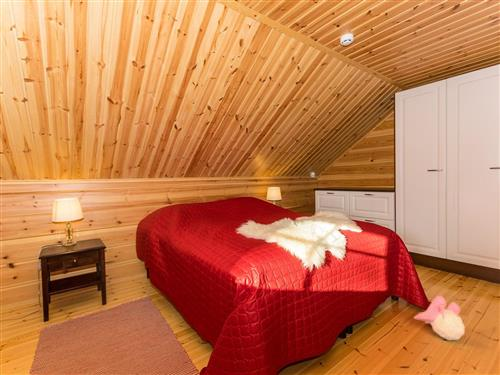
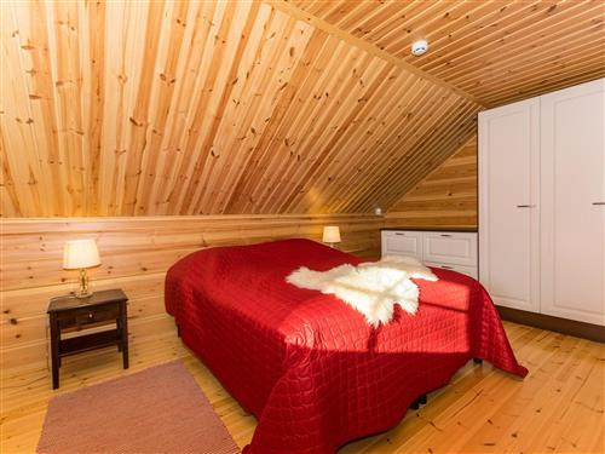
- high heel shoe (441, 313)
